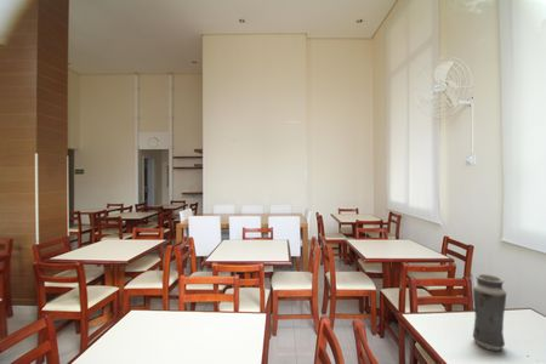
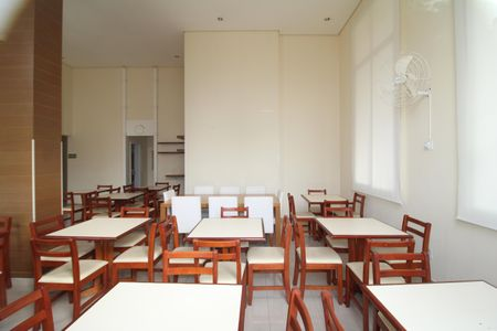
- vase (489, 311)
